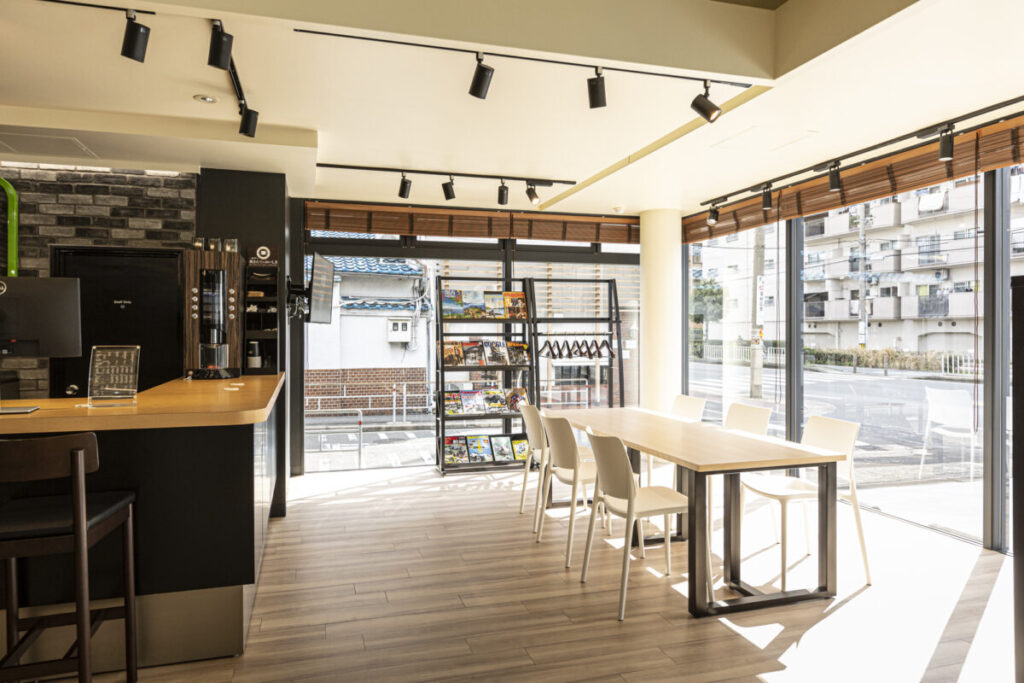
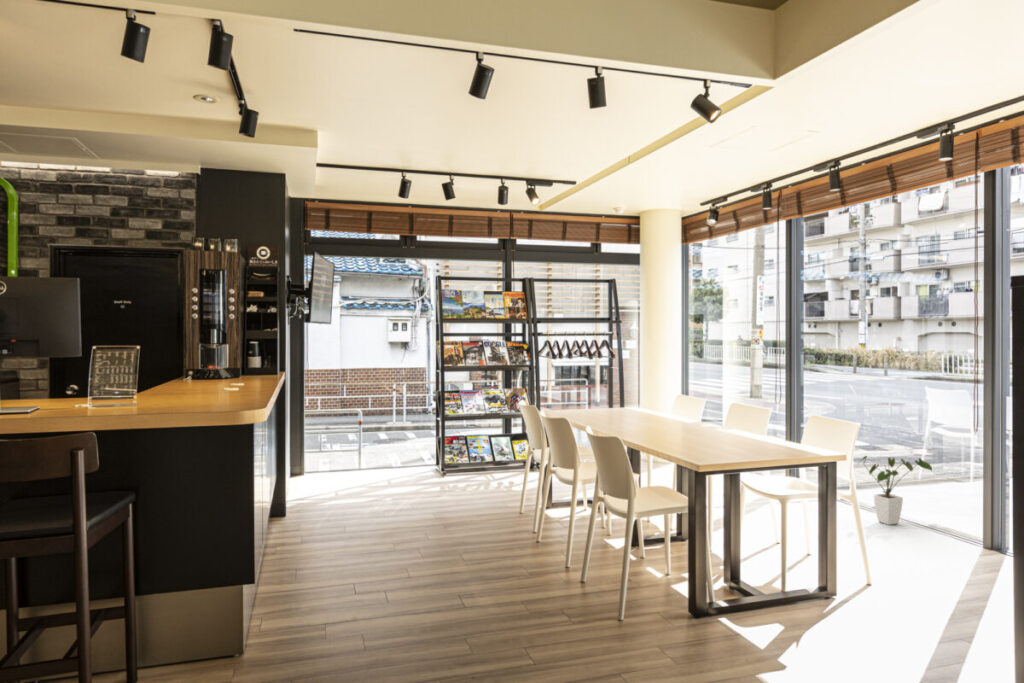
+ house plant (891, 490)
